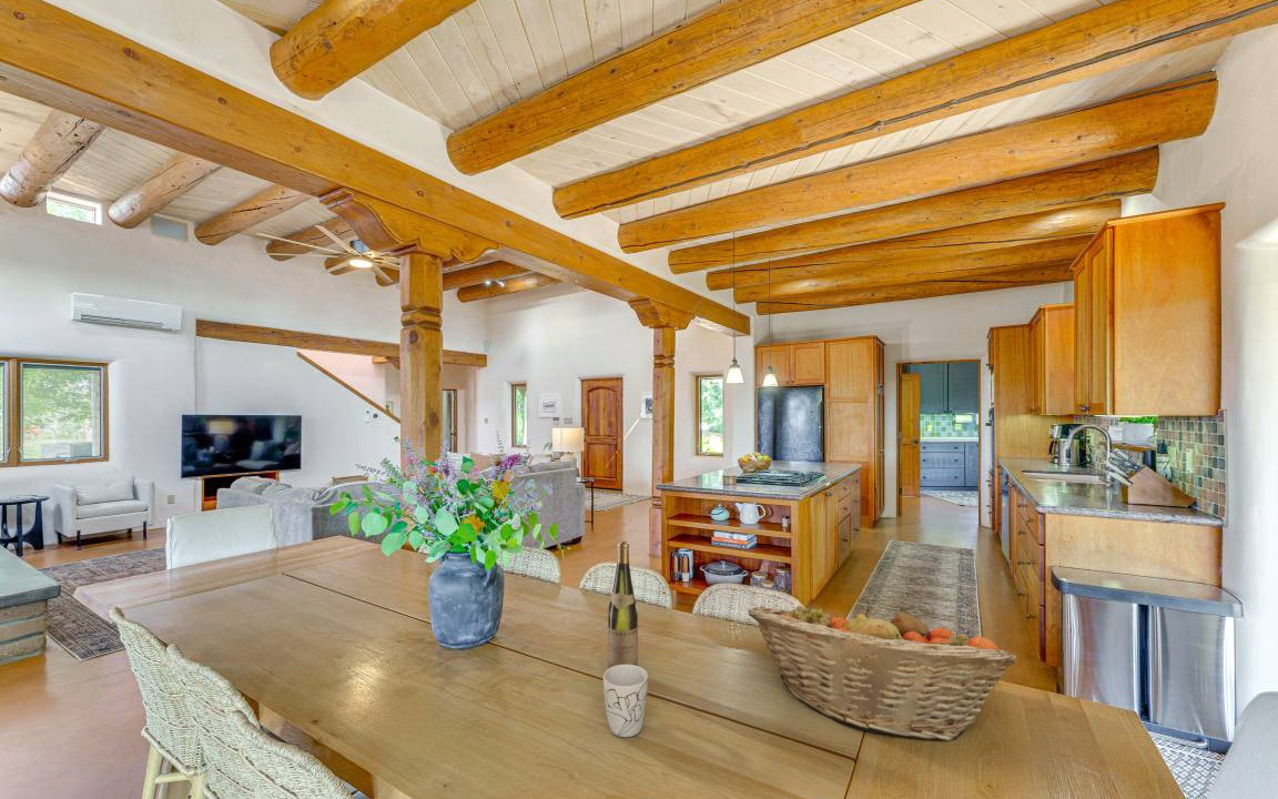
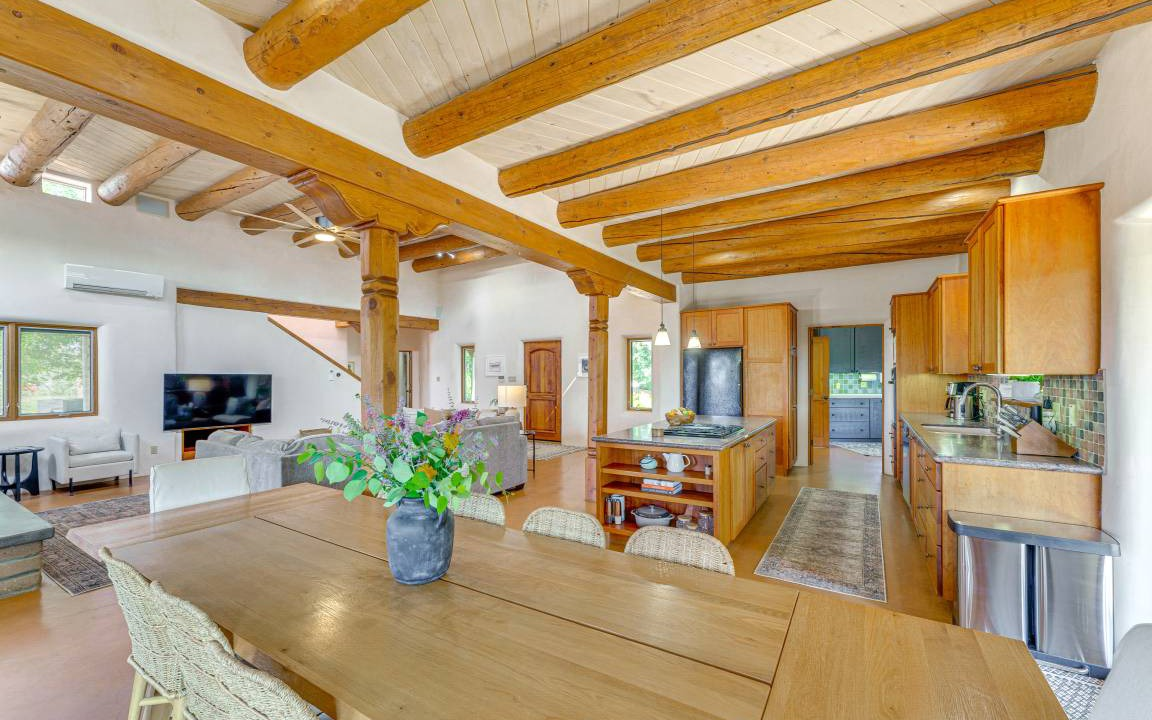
- fruit basket (869, 650)
- wine bottle (622, 609)
- mug (629, 697)
